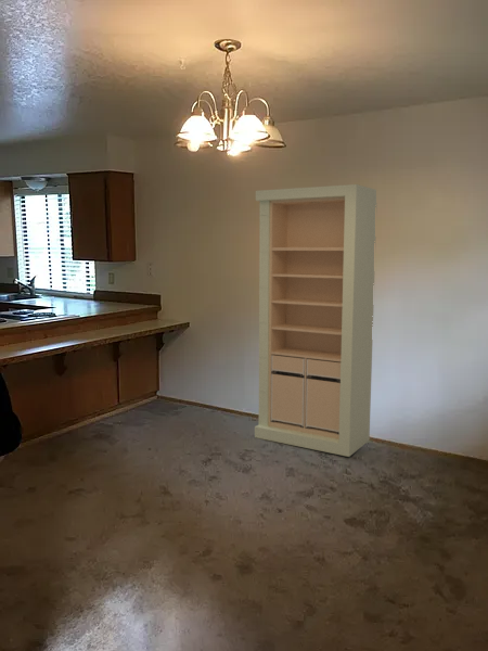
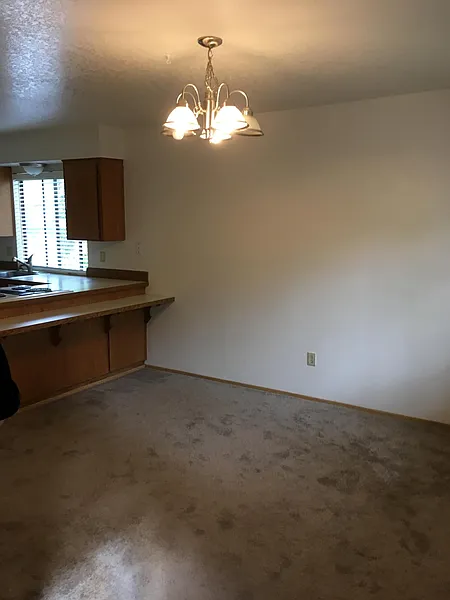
- storage cabinet (313, 318)
